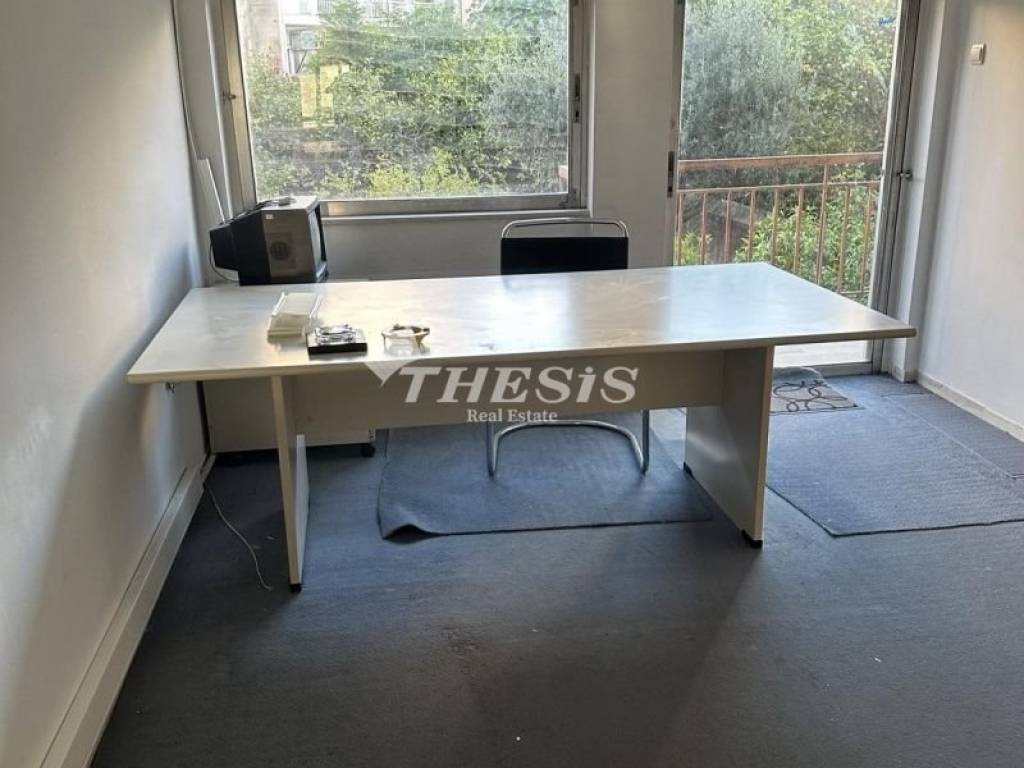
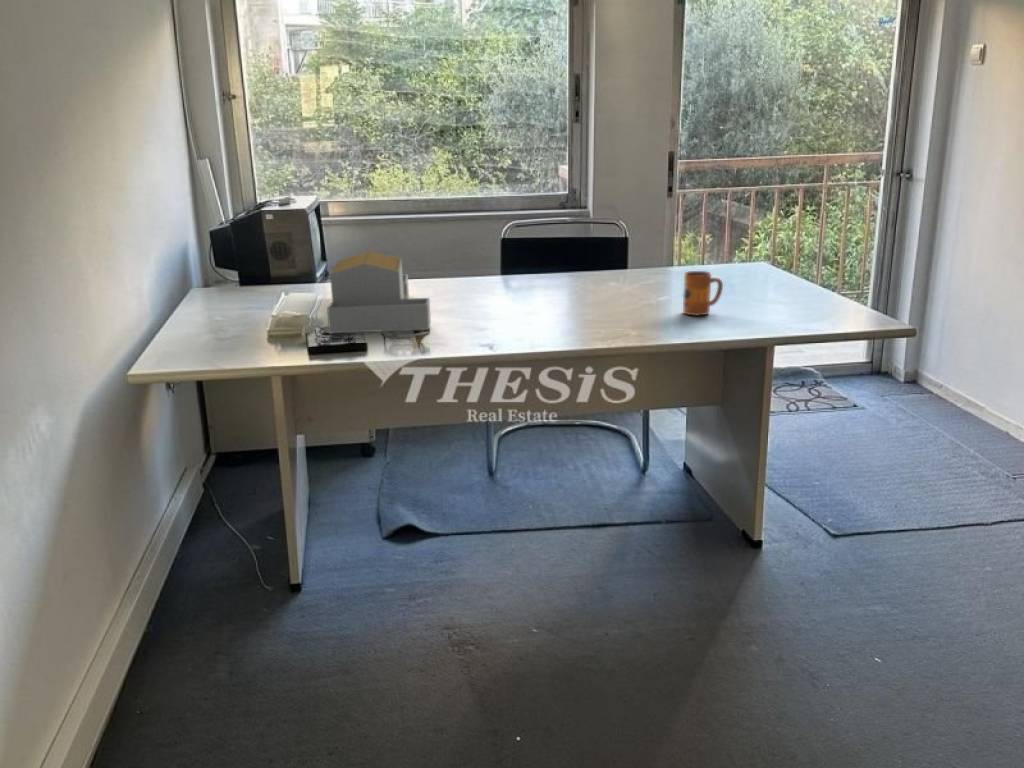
+ mug (703, 292)
+ architectural model (382, 283)
